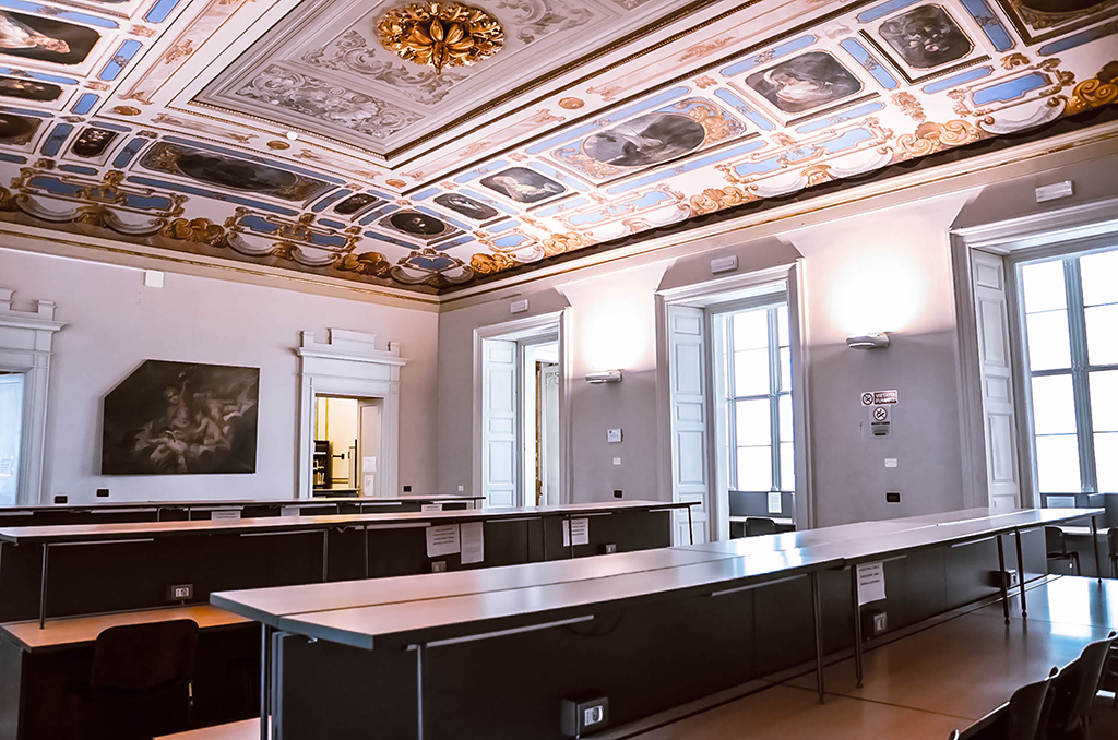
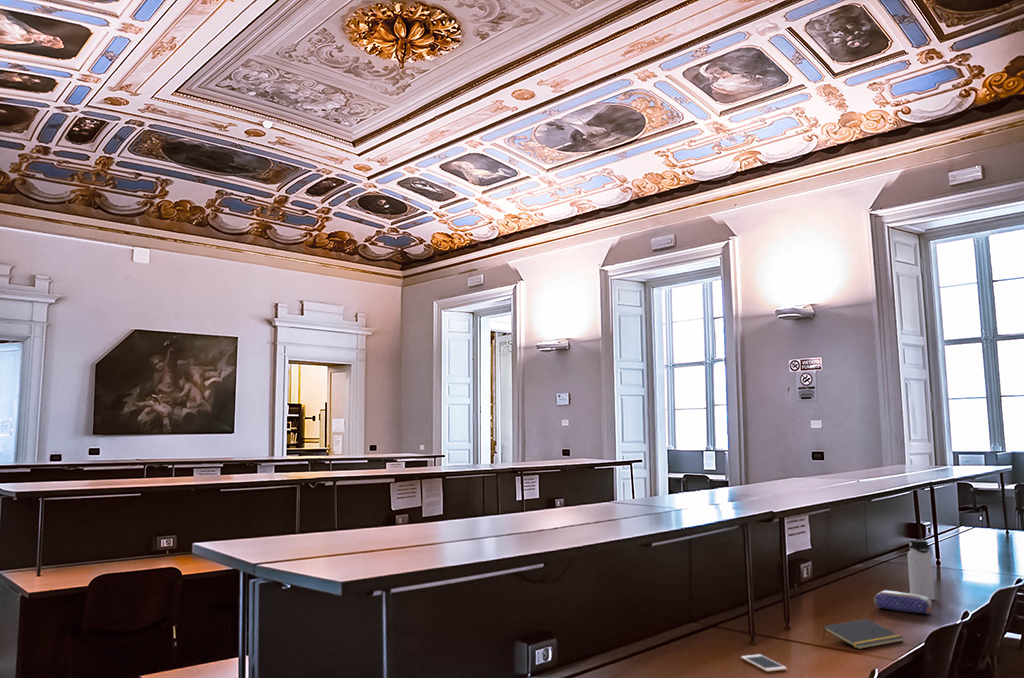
+ notepad (863, 633)
+ water bottle (920, 569)
+ pencil case (902, 601)
+ cell phone (763, 662)
